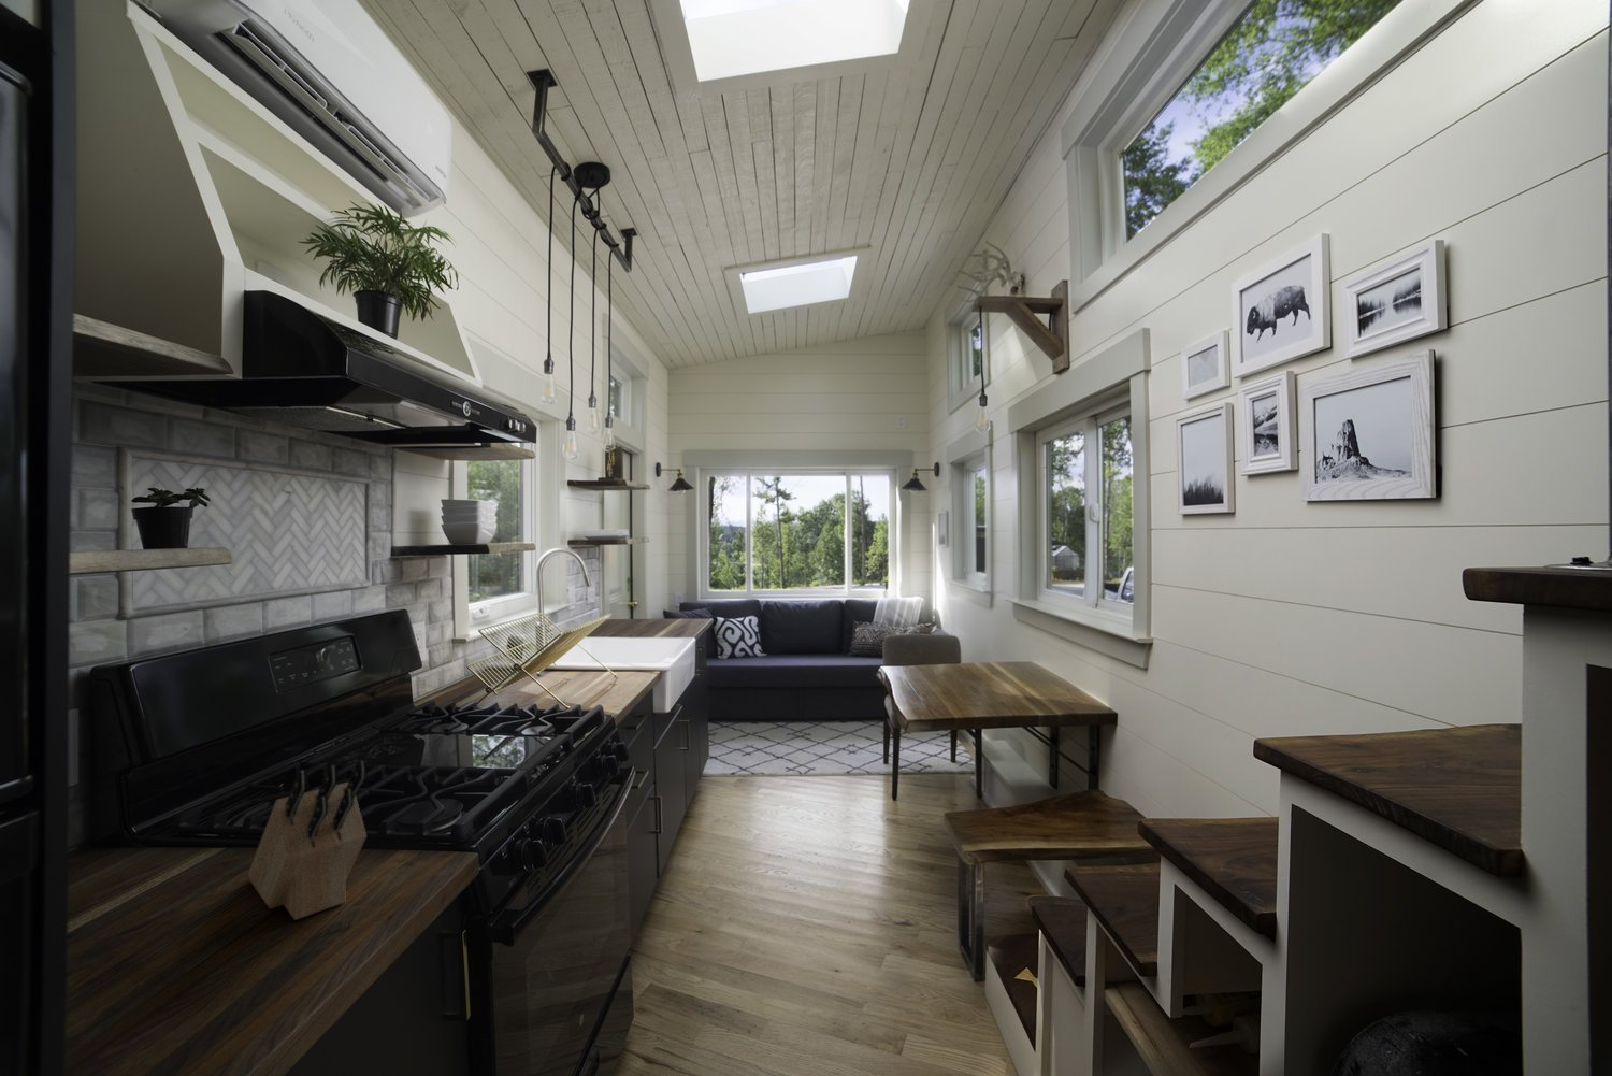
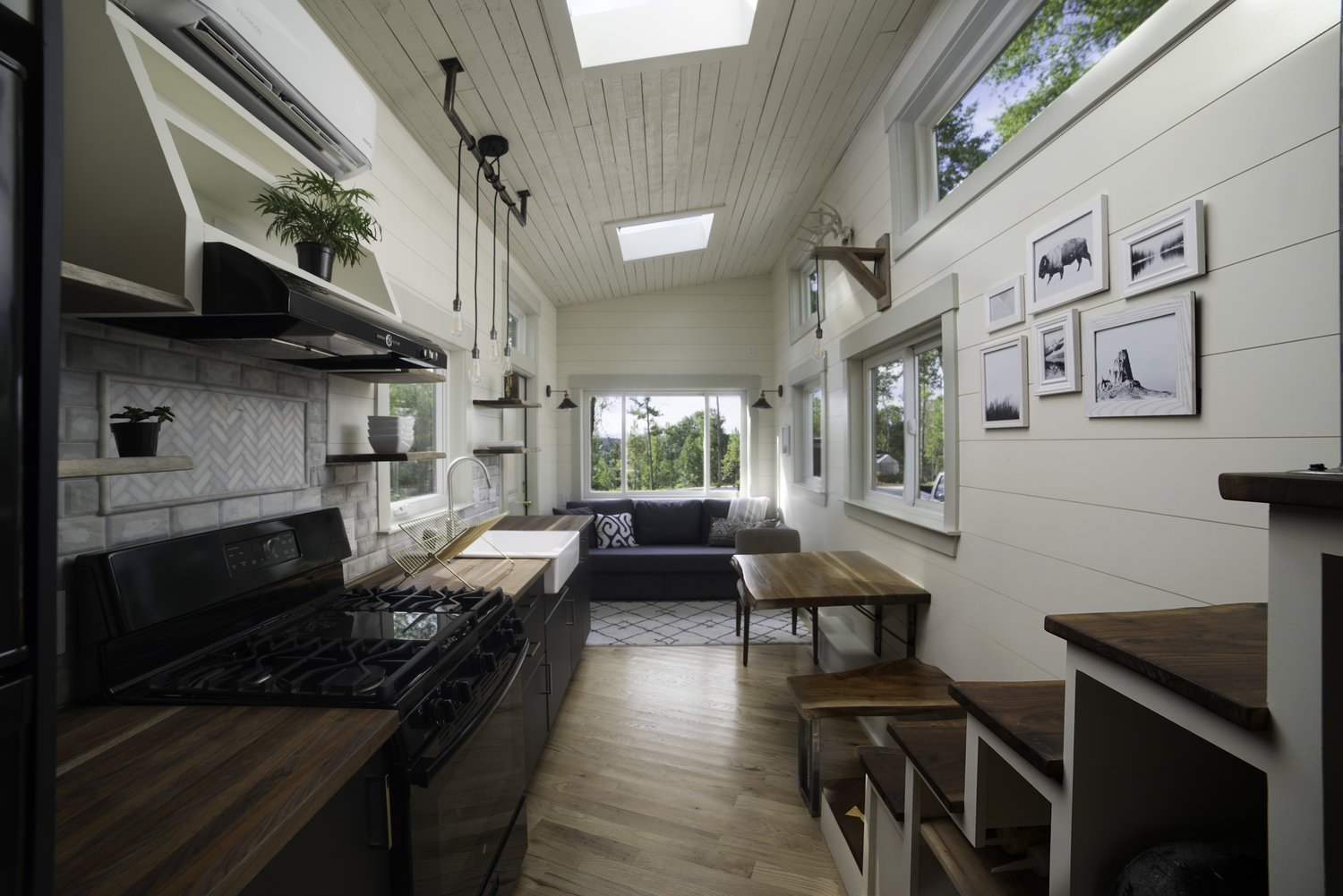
- knife block (308, 823)
